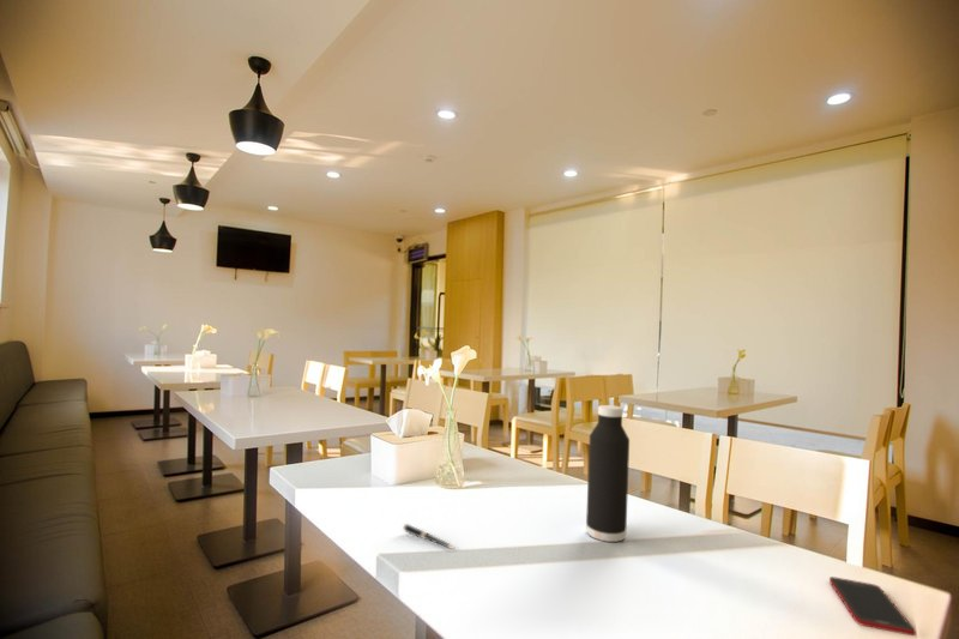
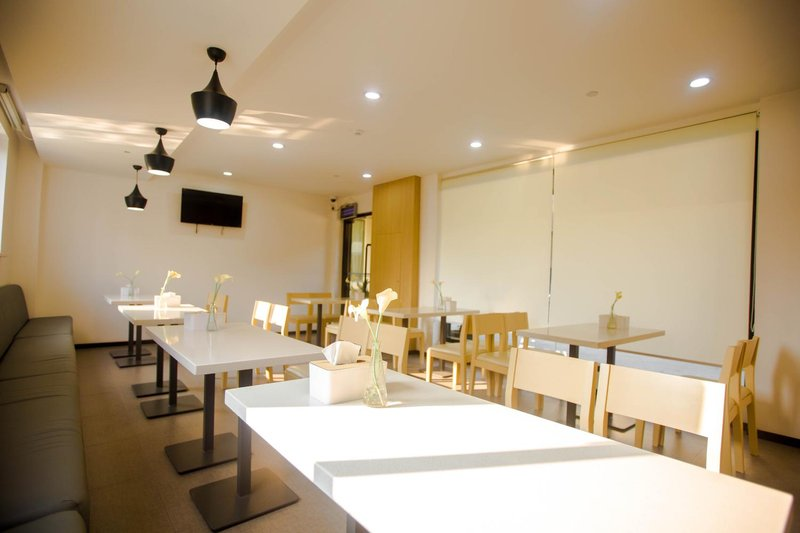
- cell phone (868, 603)
- water bottle (608, 470)
- pen (429, 536)
